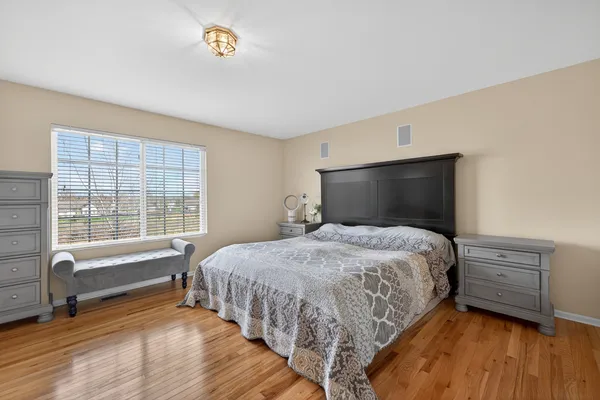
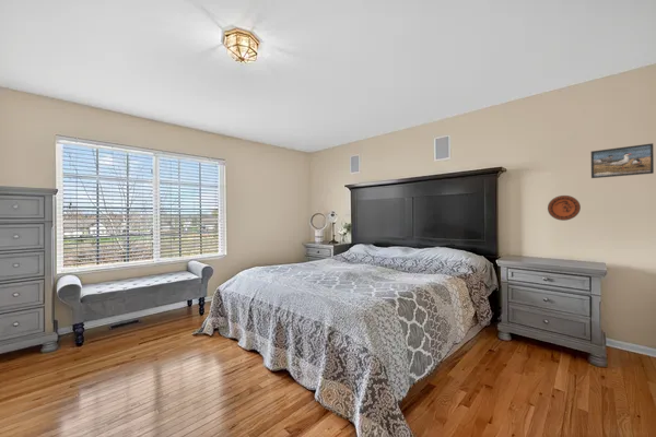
+ decorative plate (563, 208)
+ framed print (620, 162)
